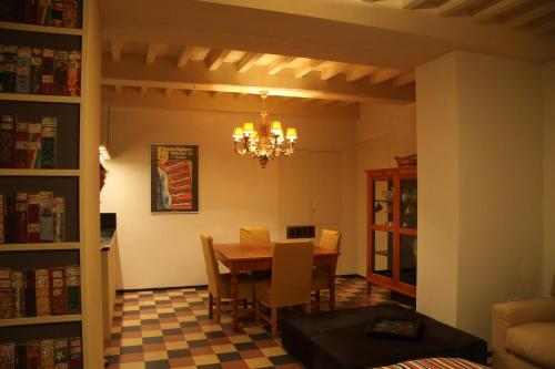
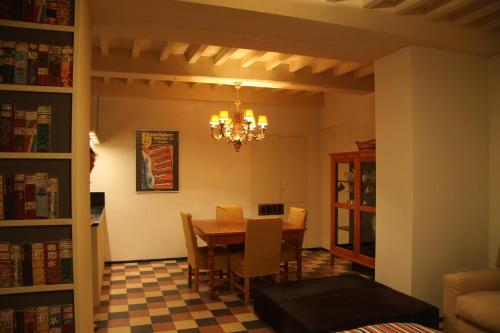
- decorative tray (394, 326)
